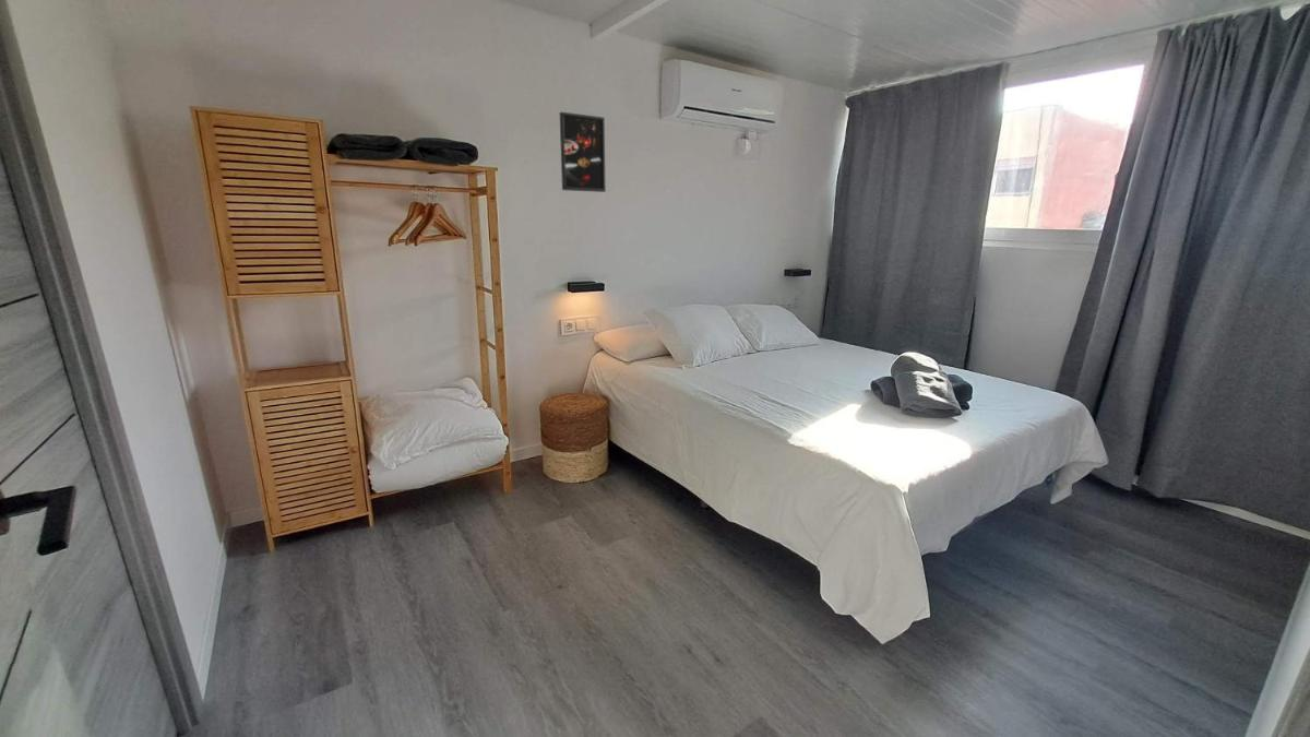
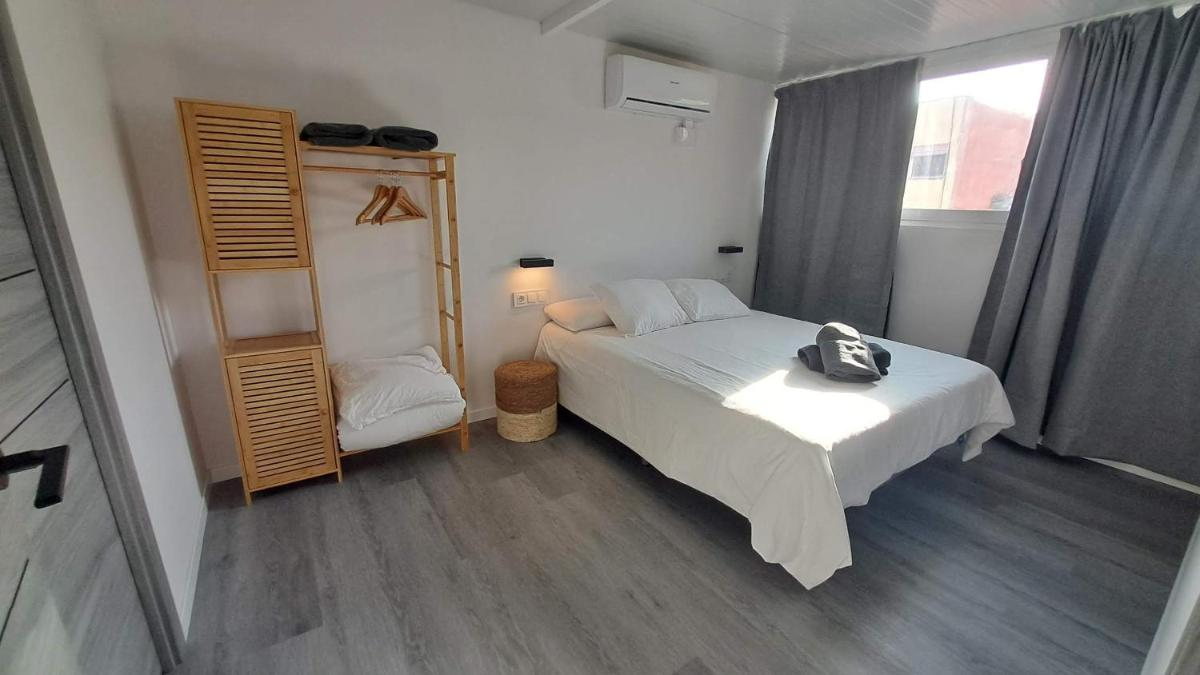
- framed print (583, 153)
